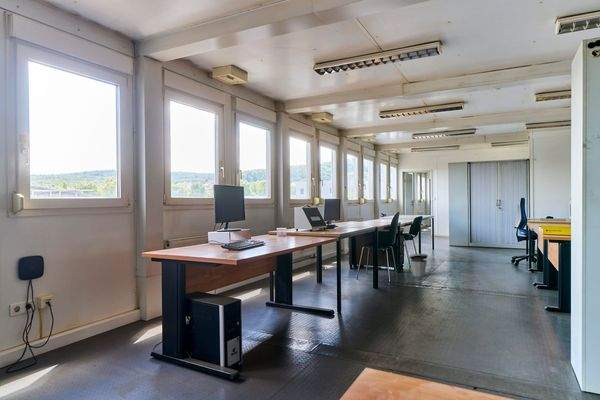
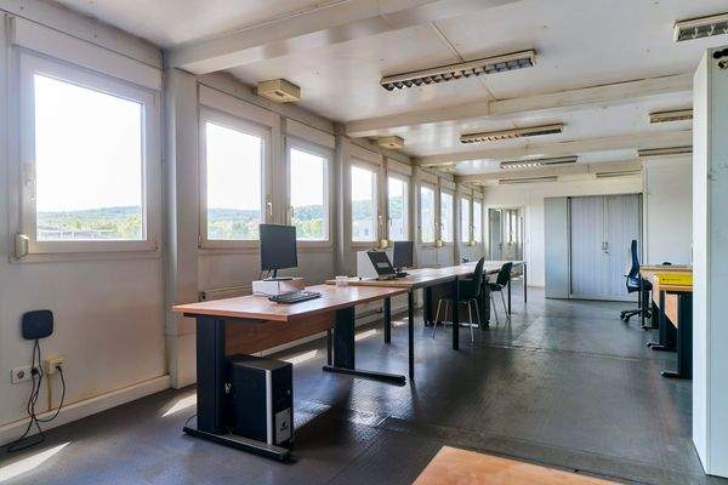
- trash can (418, 263)
